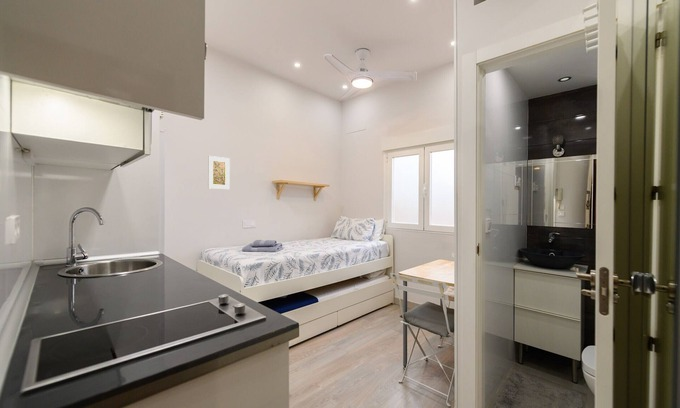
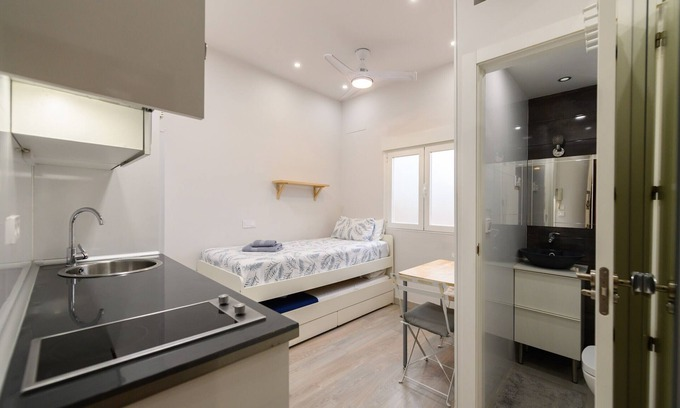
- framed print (219, 173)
